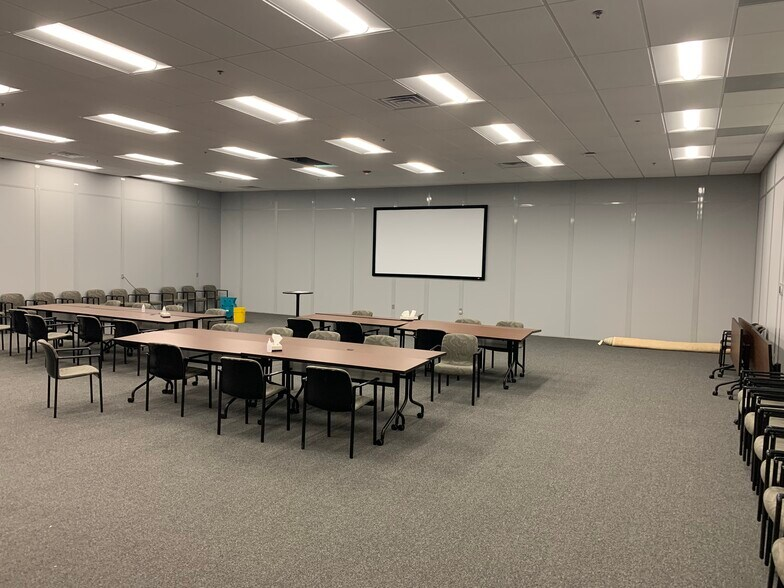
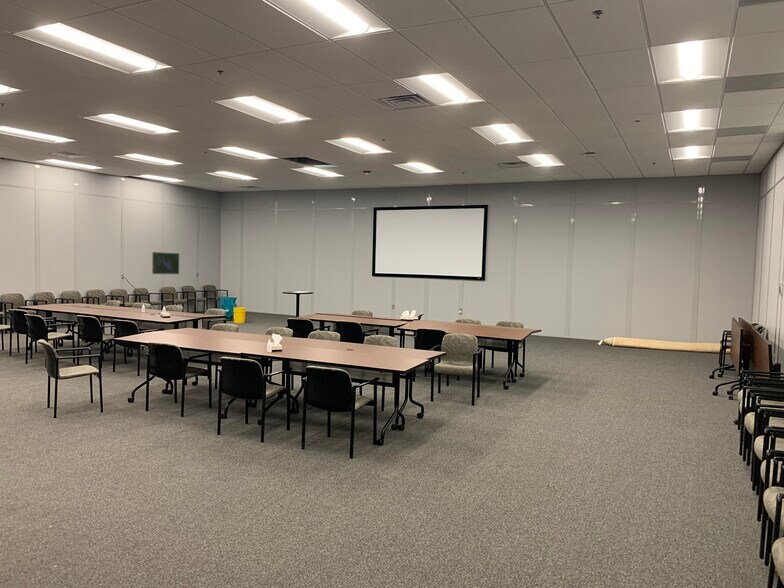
+ map (166, 263)
